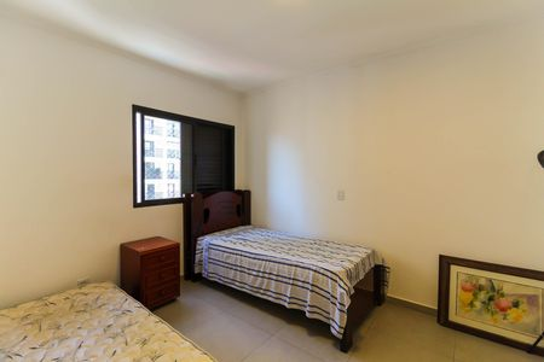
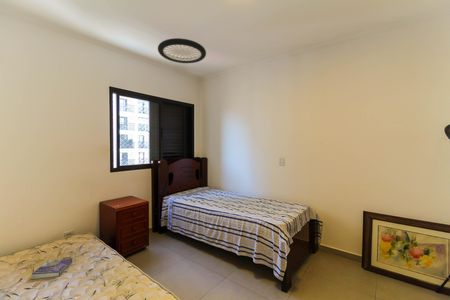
+ ceiling light (182, 52)
+ book (53, 267)
